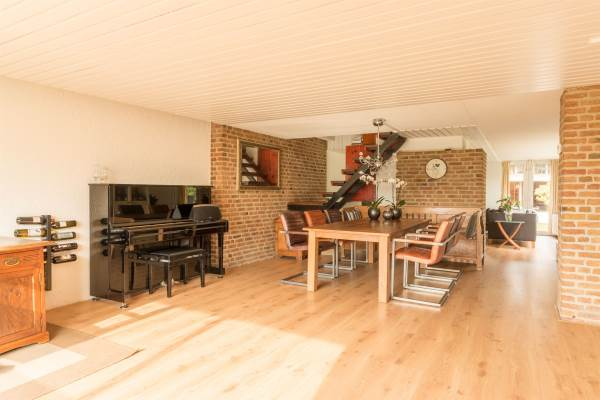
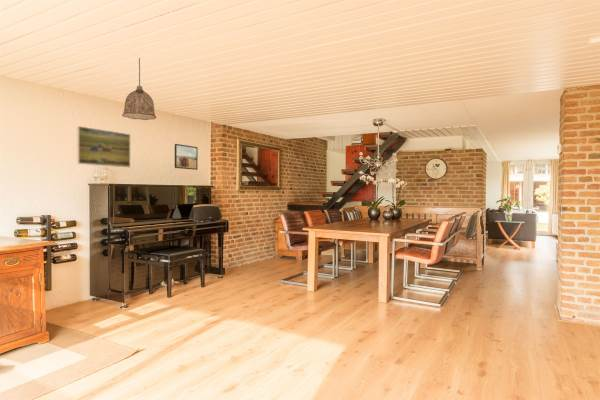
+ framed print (186, 157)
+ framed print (105, 148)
+ pendant lamp (139, 87)
